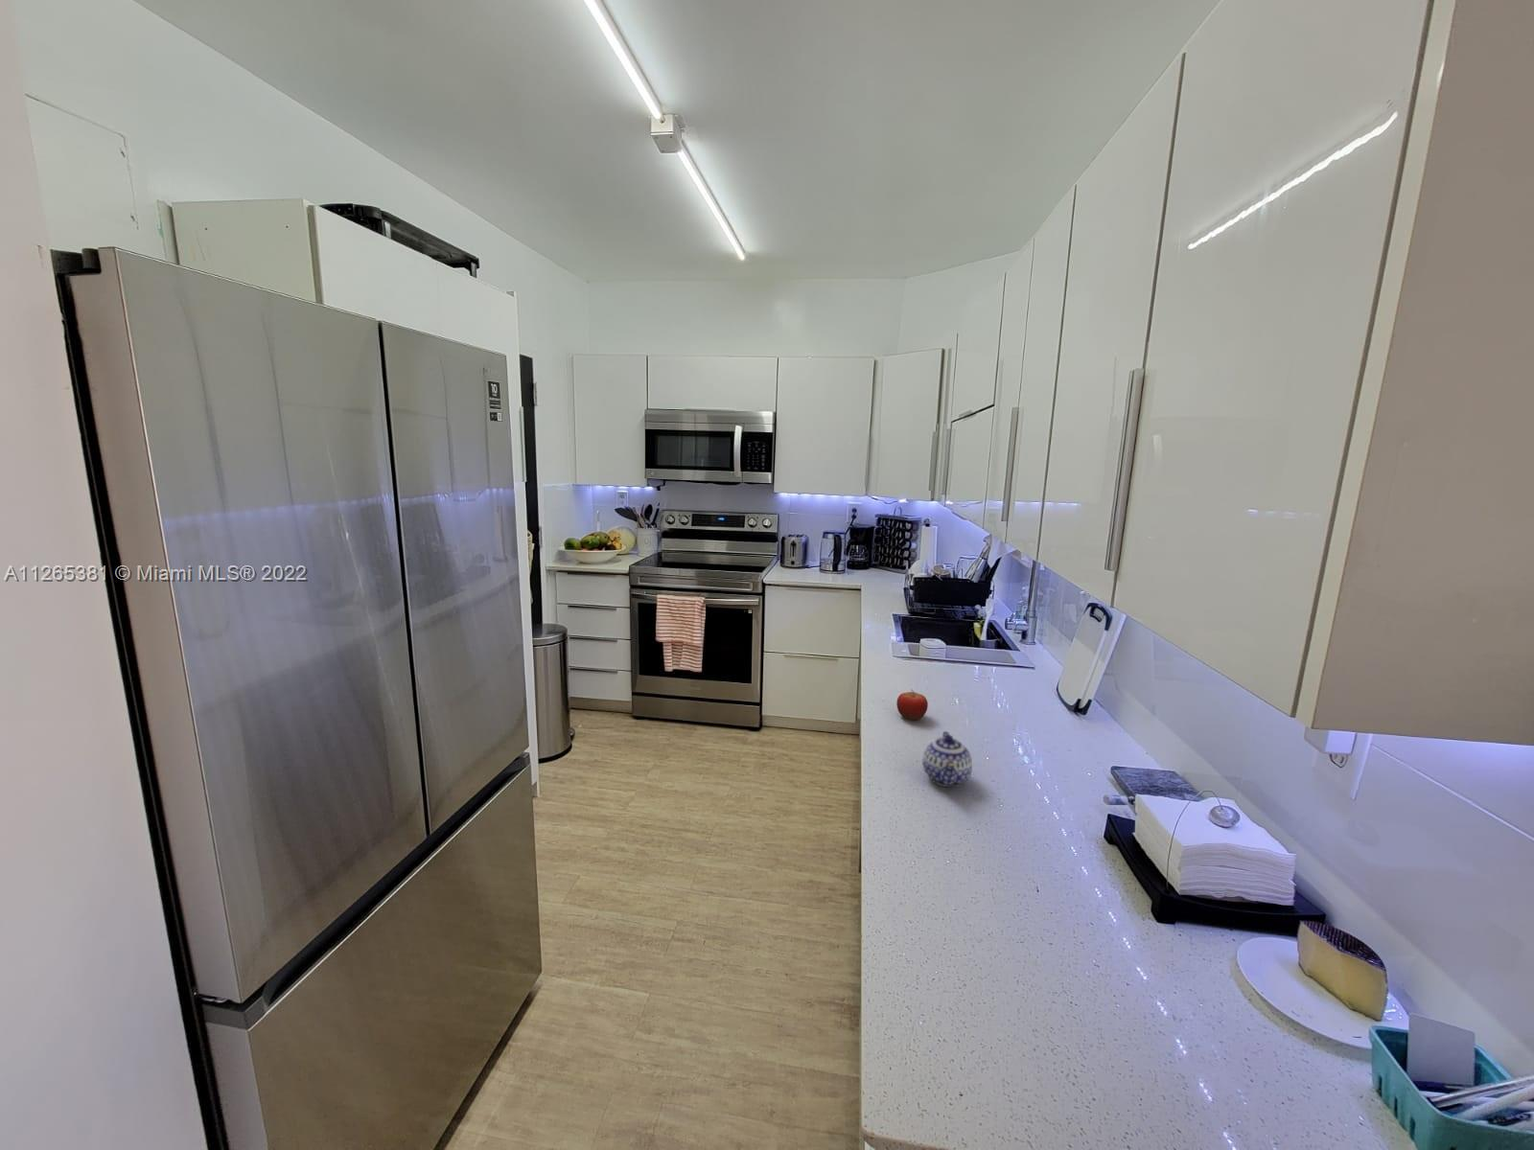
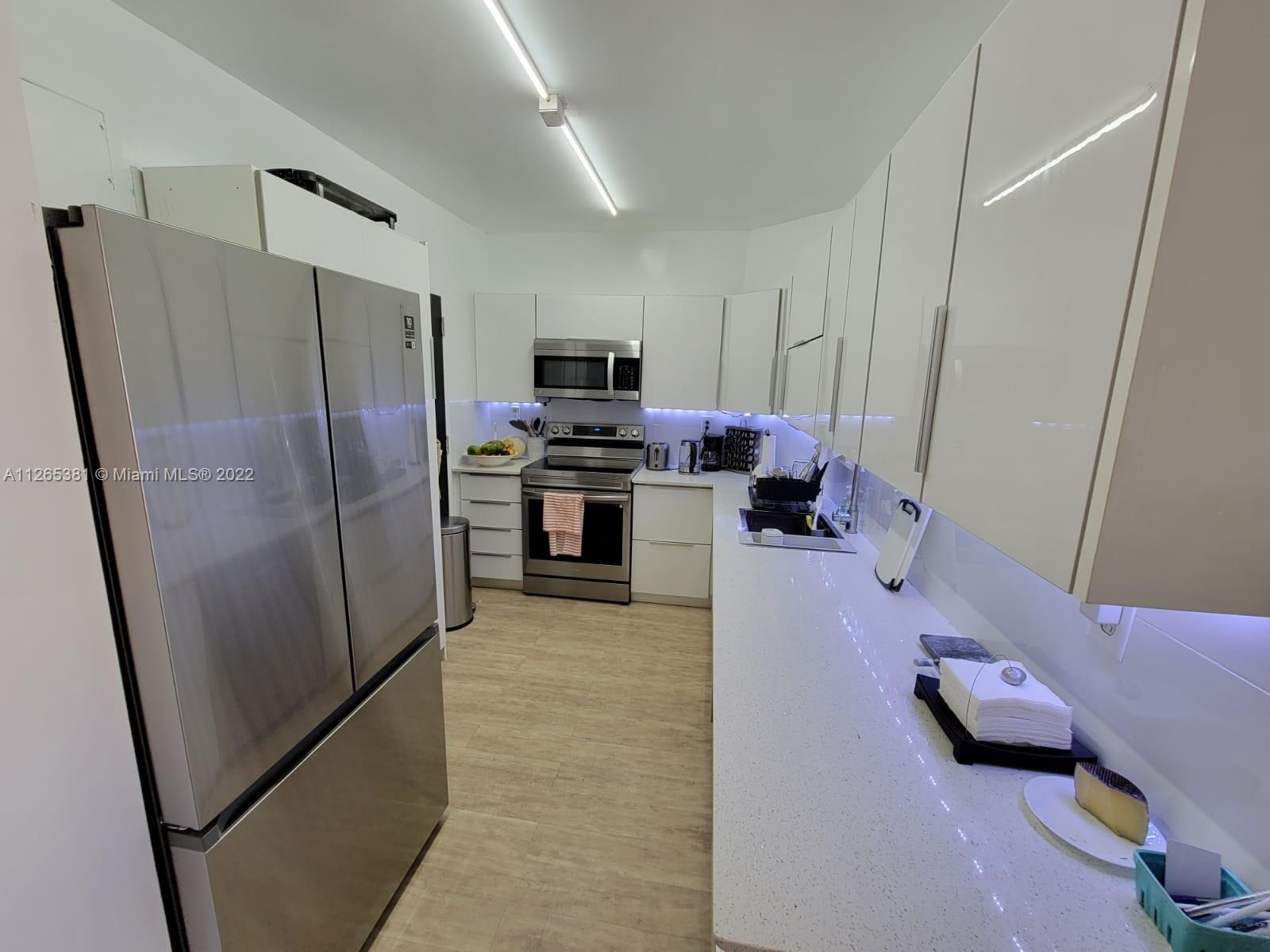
- teapot (947, 757)
- fruit (912, 703)
